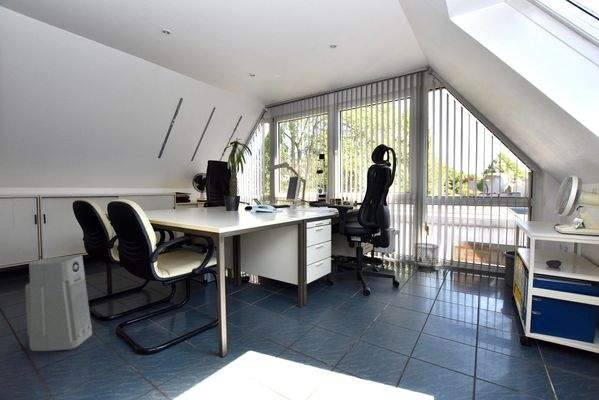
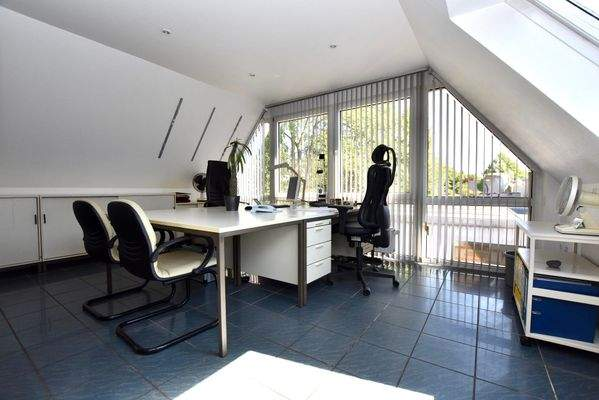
- waste bin (425, 257)
- air purifier (58, 300)
